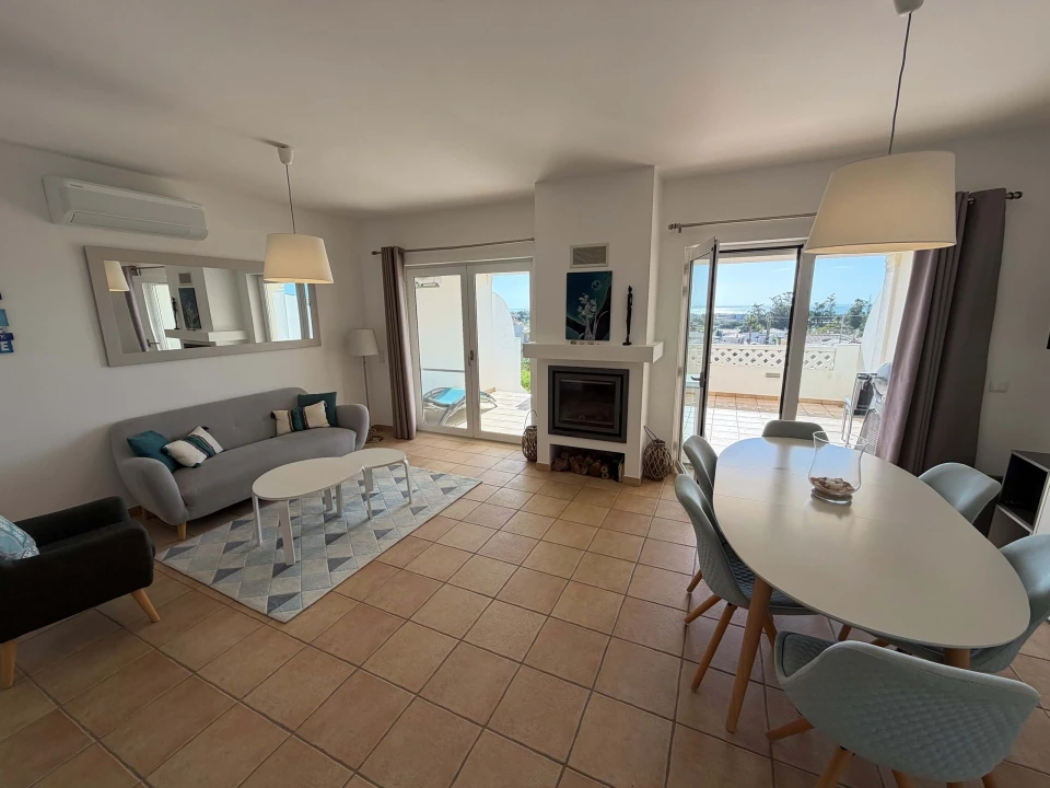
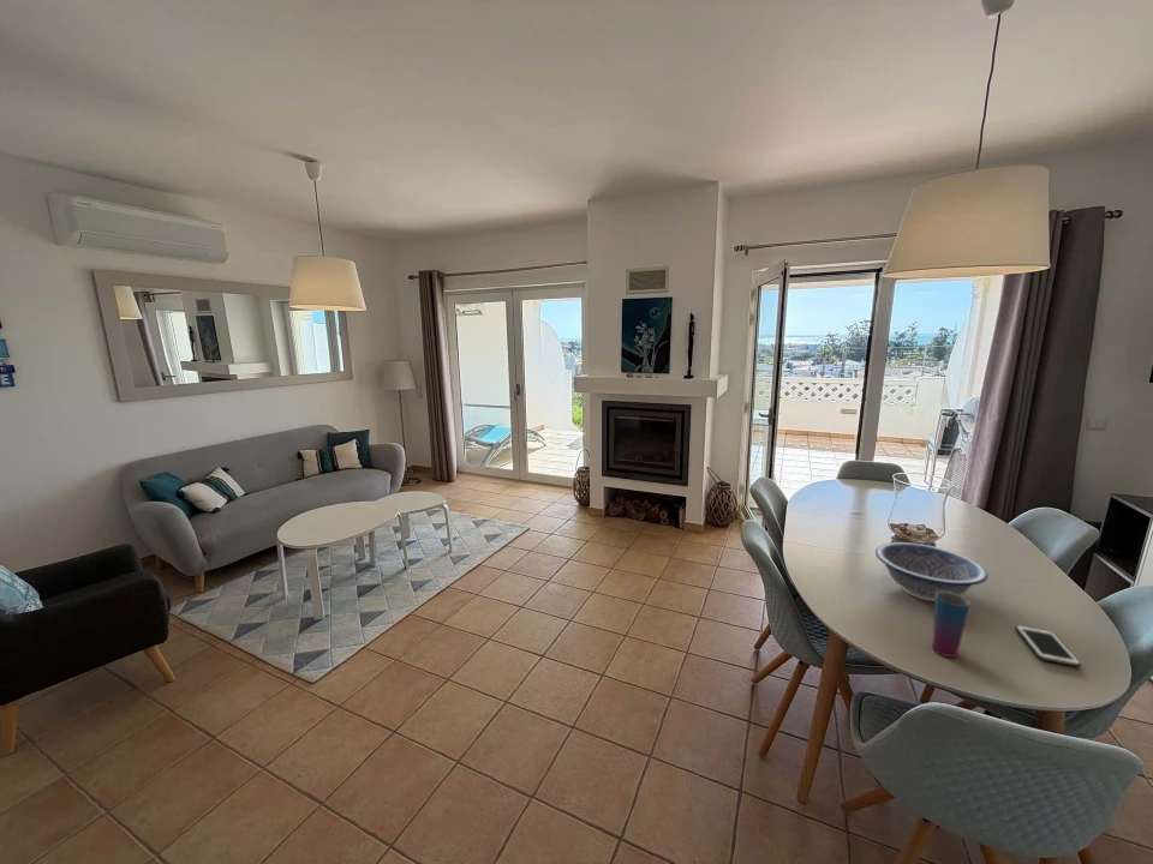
+ cell phone (1045, 644)
+ cup (948, 624)
+ decorative bowl (926, 576)
